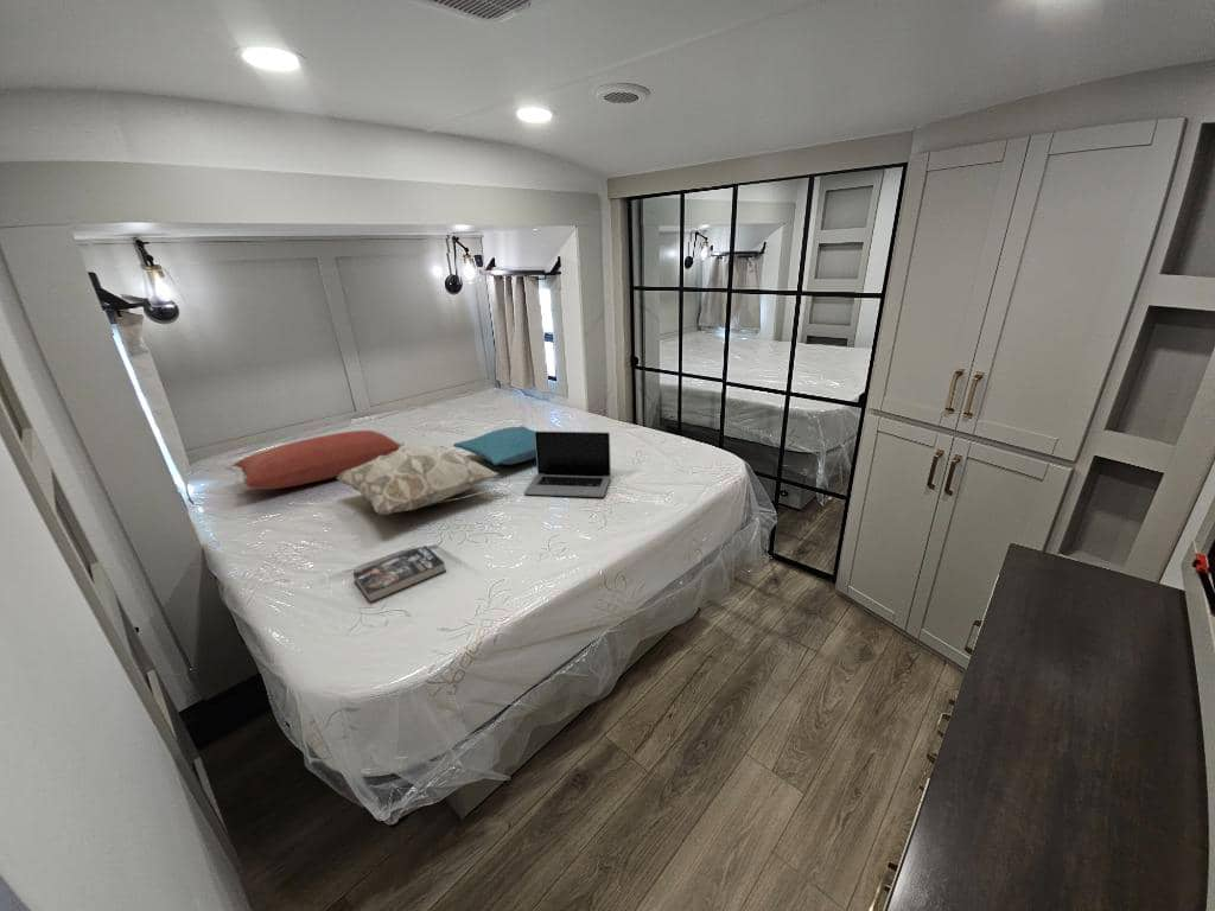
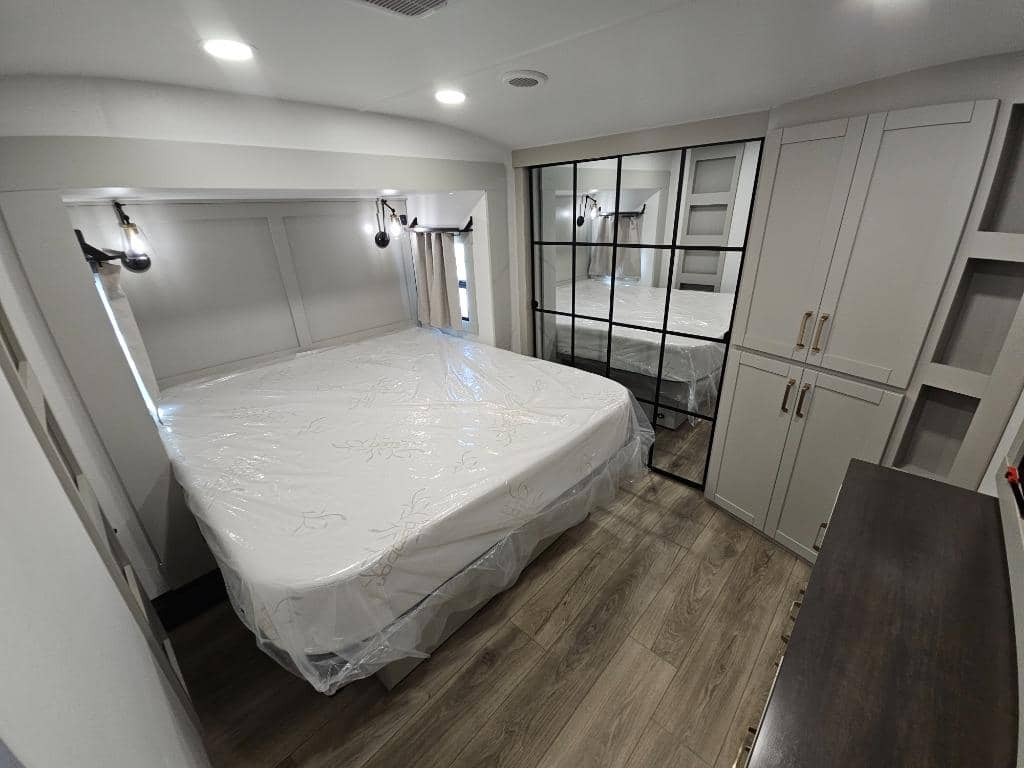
- book (400, 572)
- decorative pillow (416, 474)
- pillow (510, 445)
- laptop (567, 463)
- pillow (319, 457)
